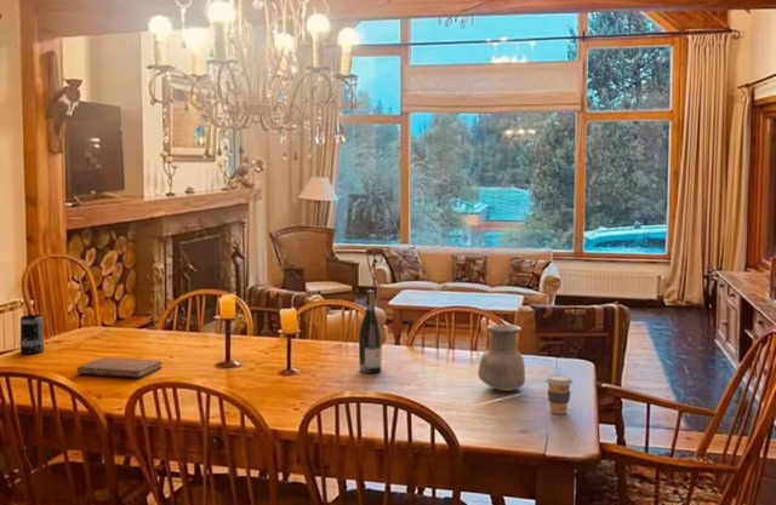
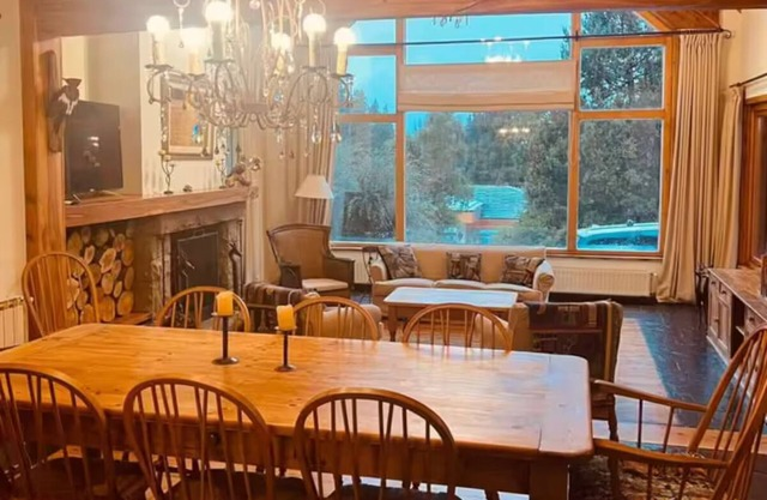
- wine bottle (370, 331)
- coffee cup (558, 394)
- mug (33, 333)
- vase (501, 357)
- notebook (120, 367)
